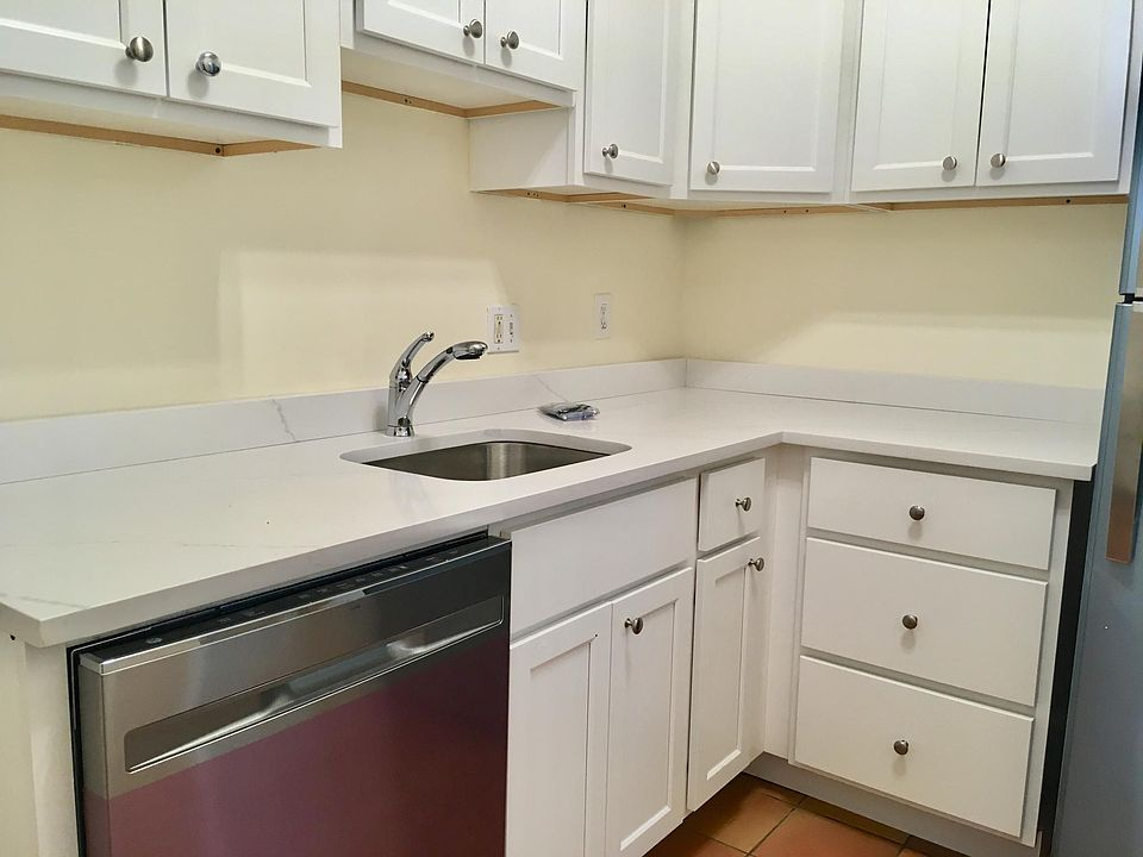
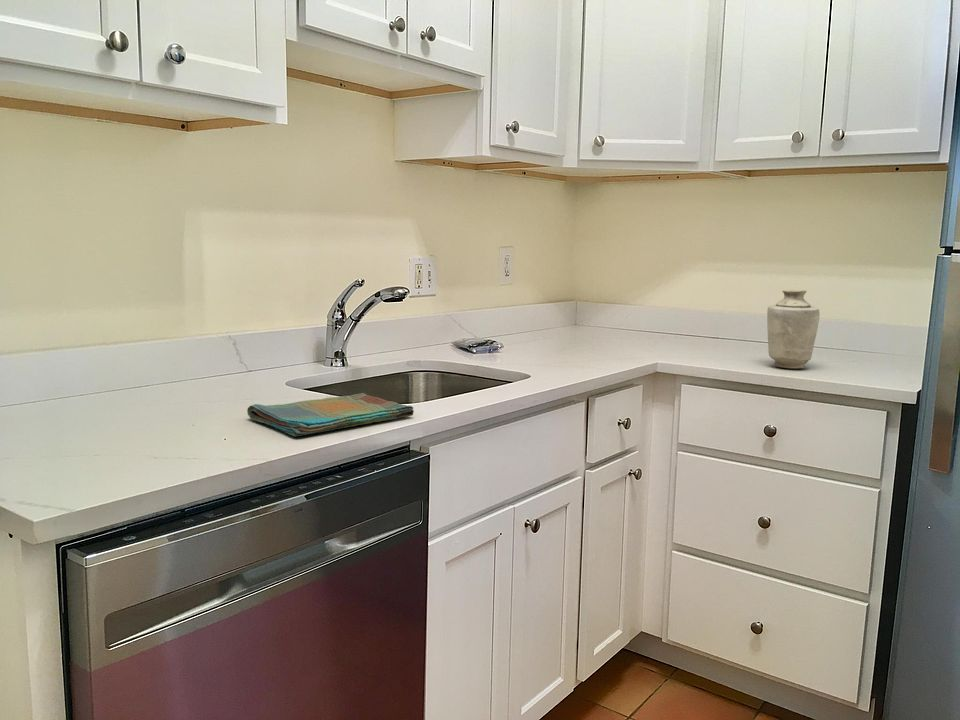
+ vase (791, 328)
+ dish towel (331, 410)
